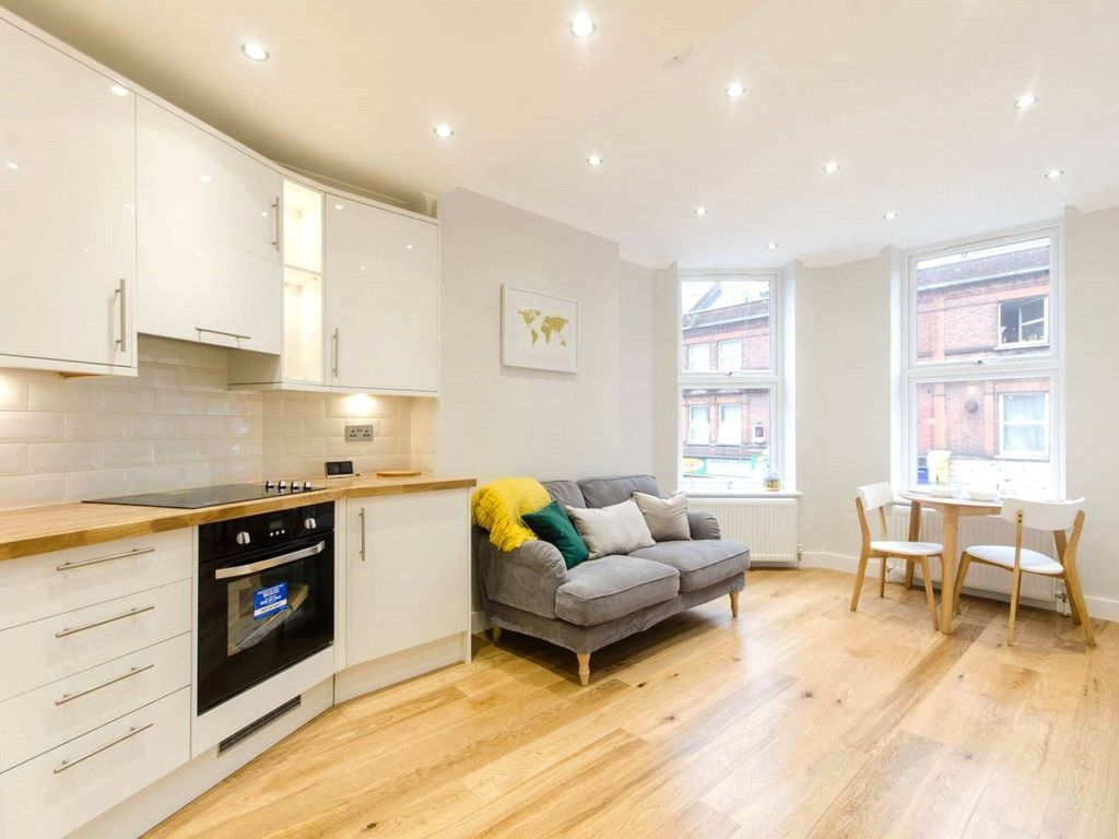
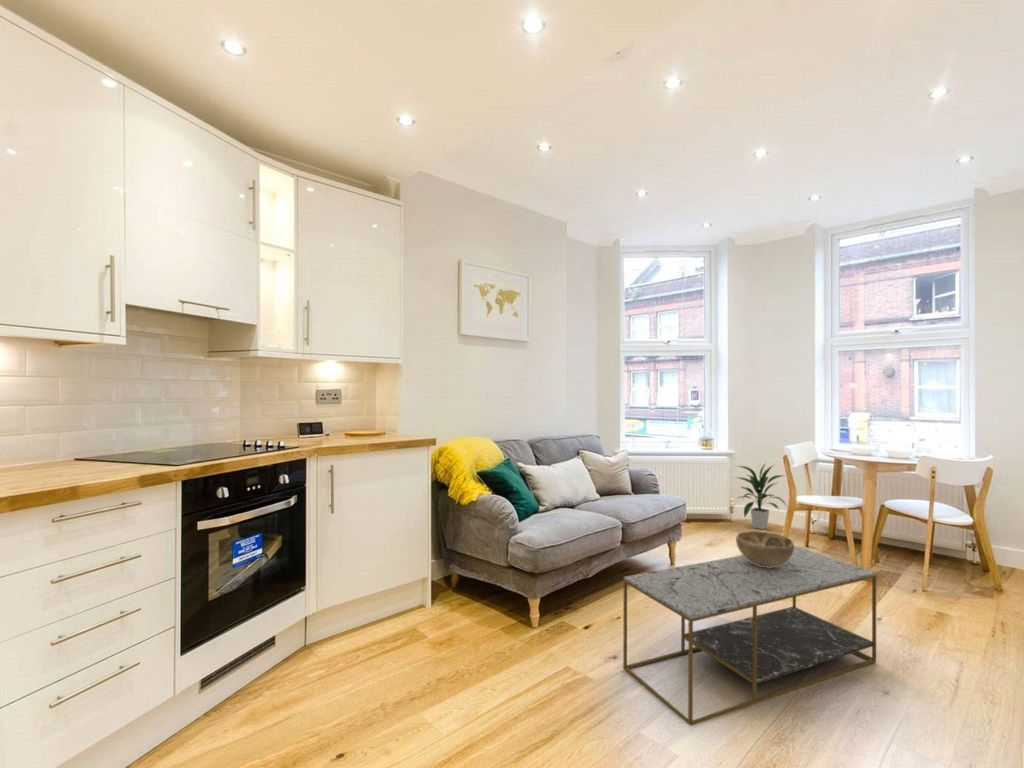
+ indoor plant (757, 494)
+ decorative bowl (764, 550)
+ coffee table (751, 619)
